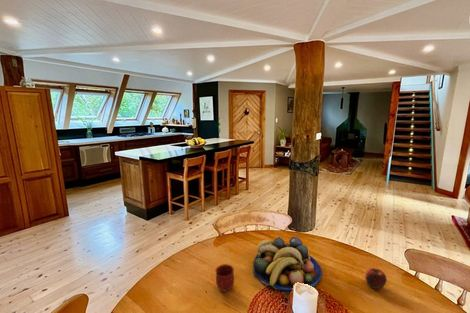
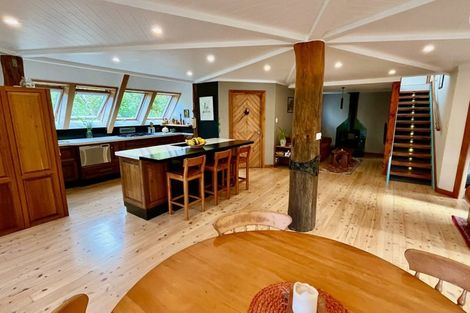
- mug (224, 281)
- fruit bowl (286, 256)
- apple (375, 278)
